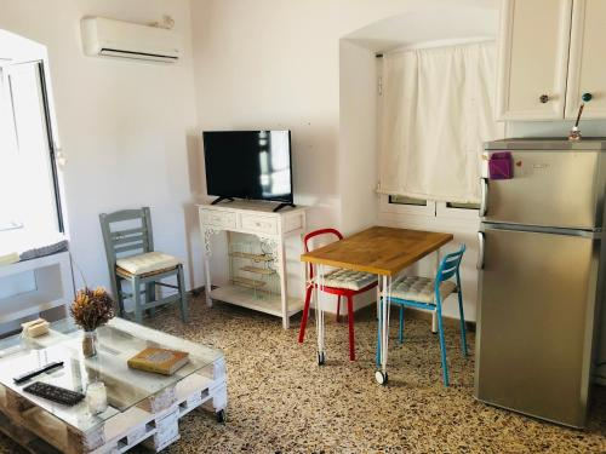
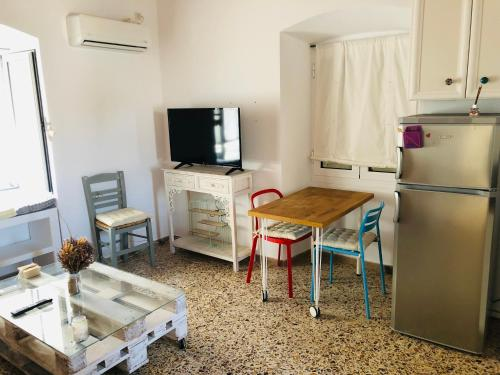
- remote control (53, 392)
- book (159, 360)
